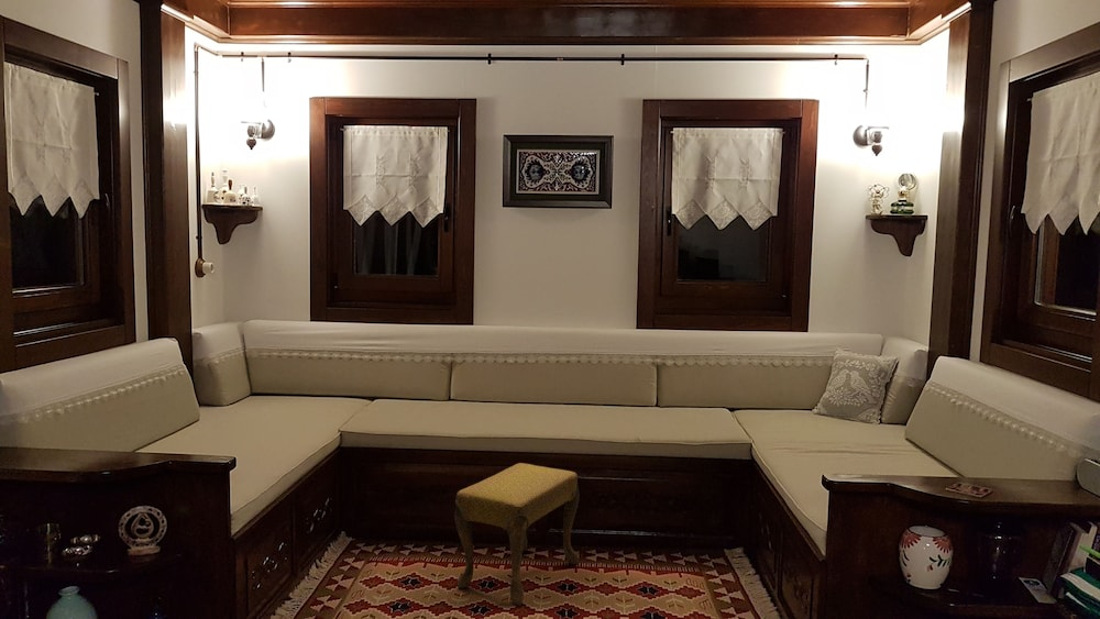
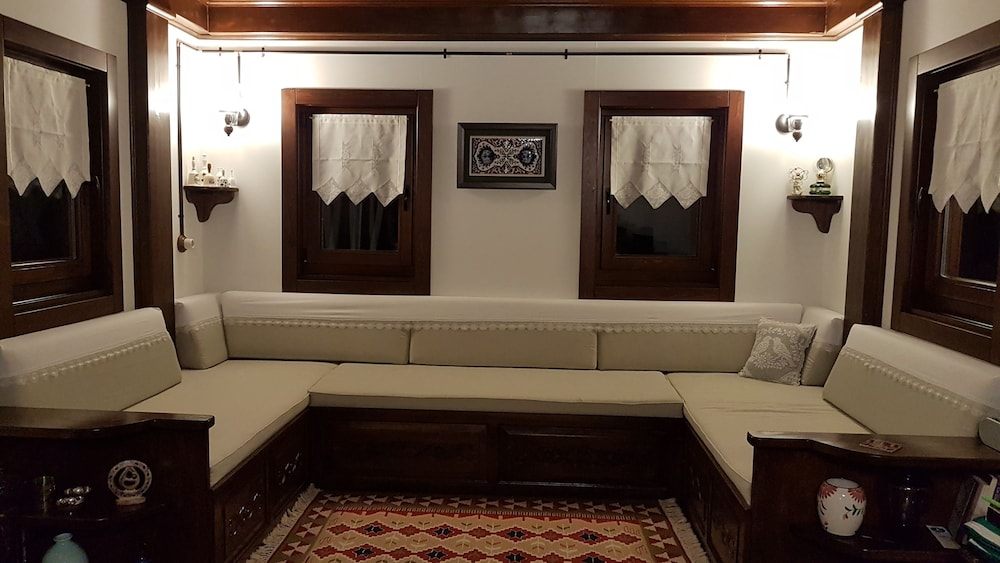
- footstool (519, 526)
